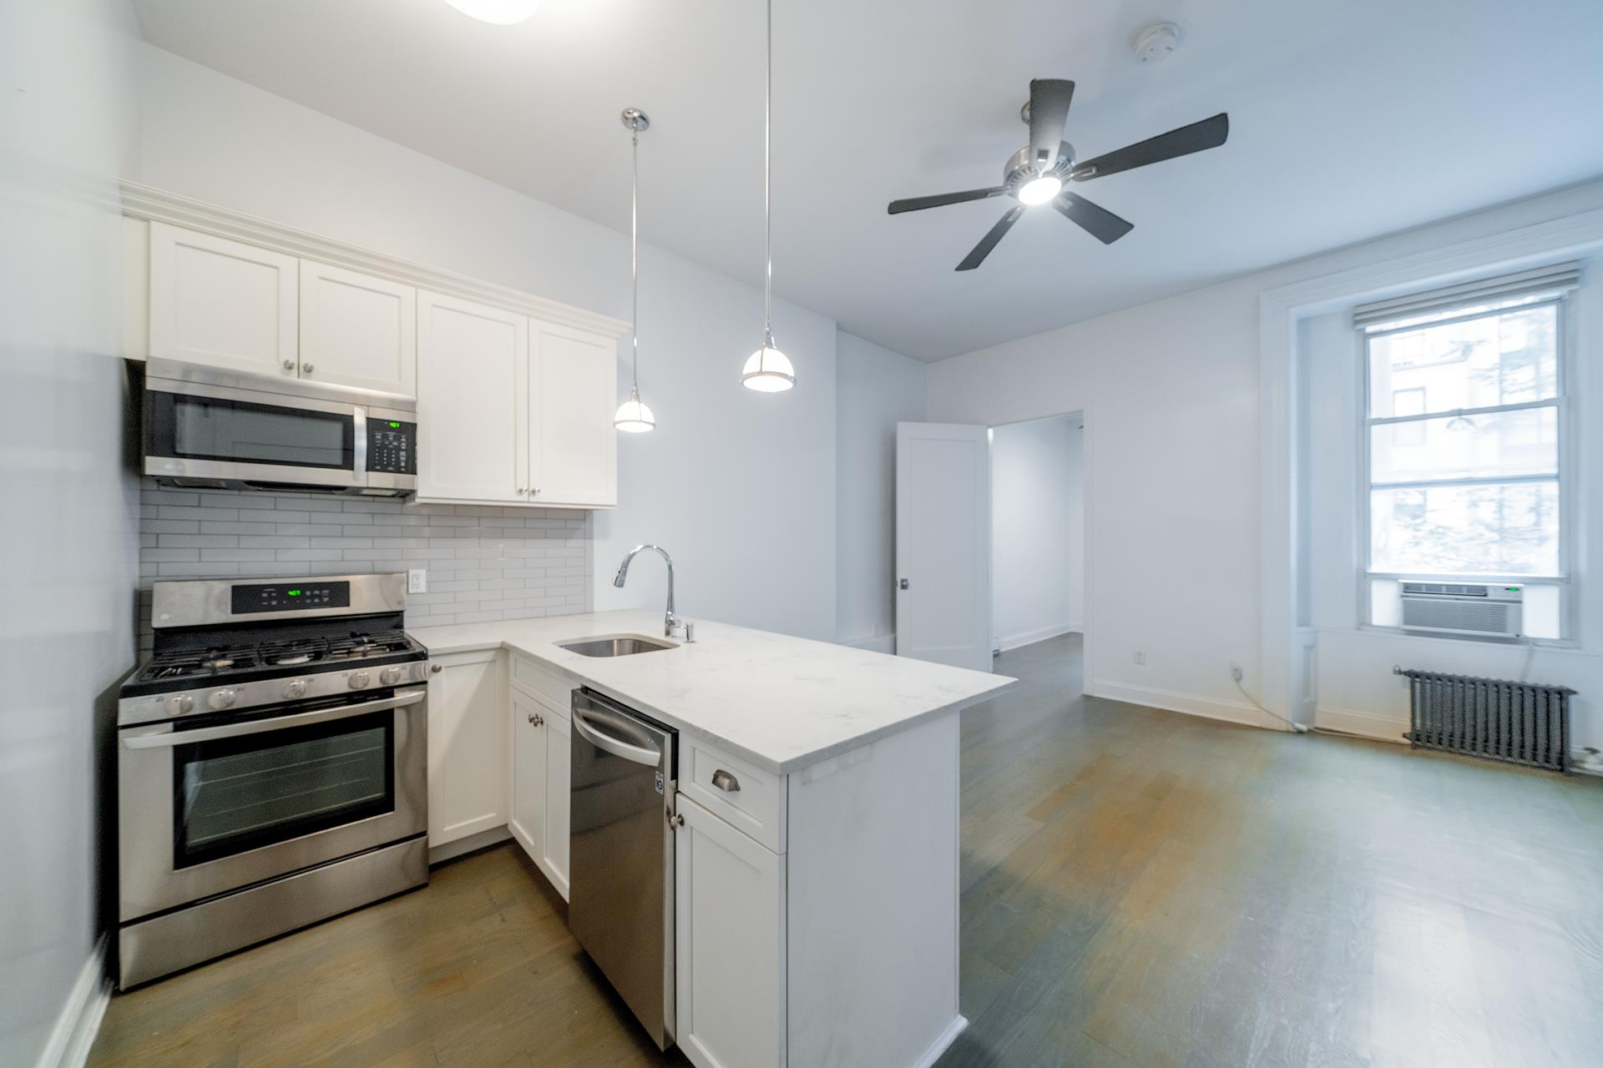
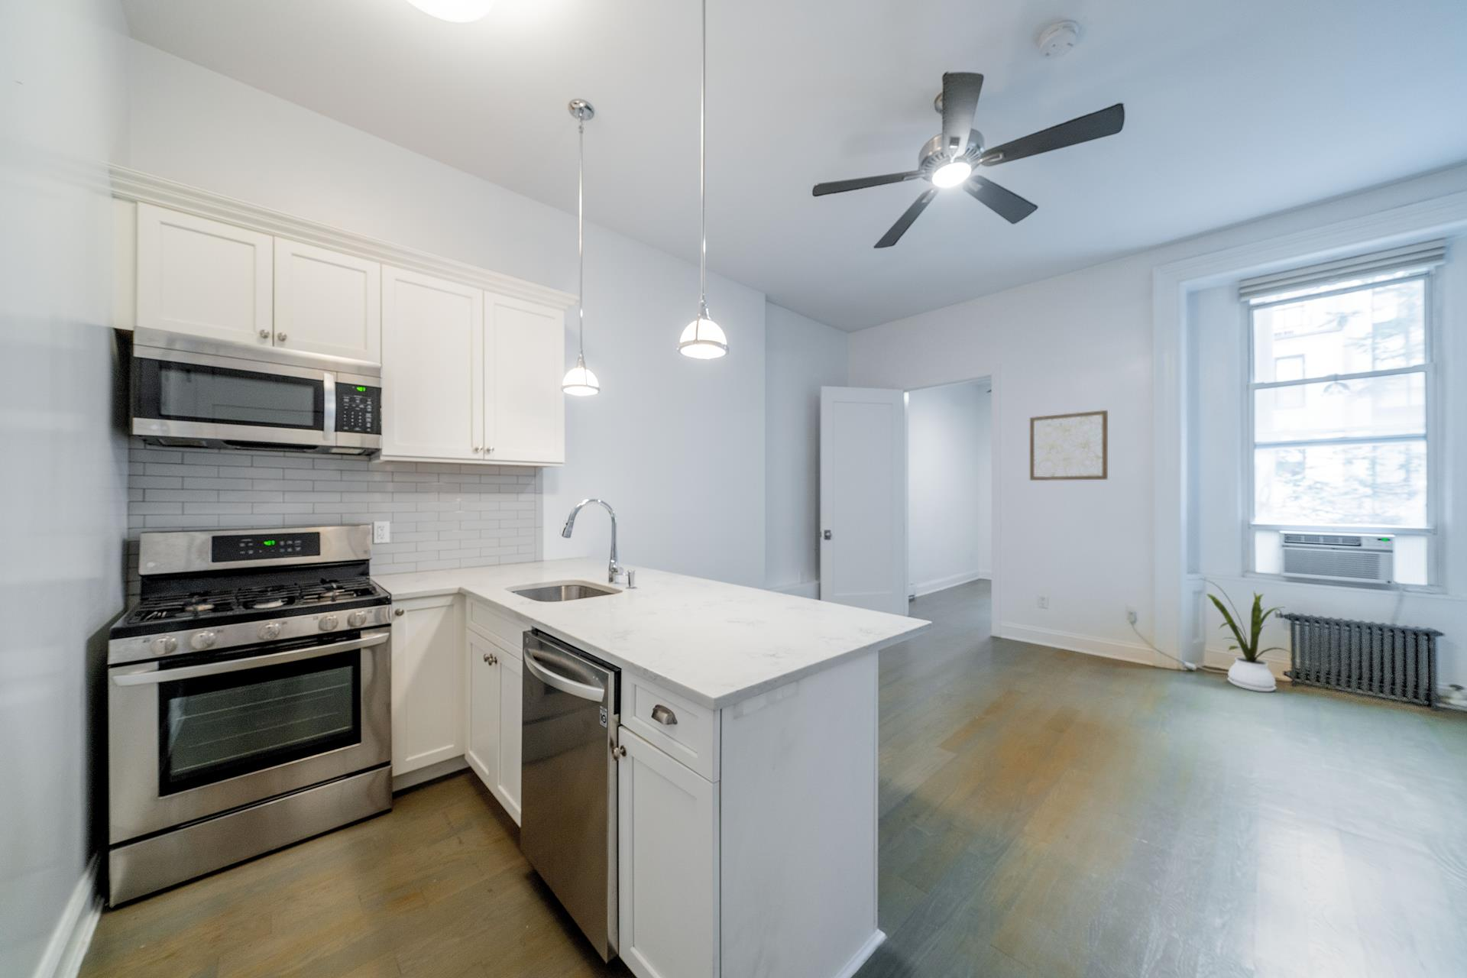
+ house plant (1244, 633)
+ wall art (1066, 450)
